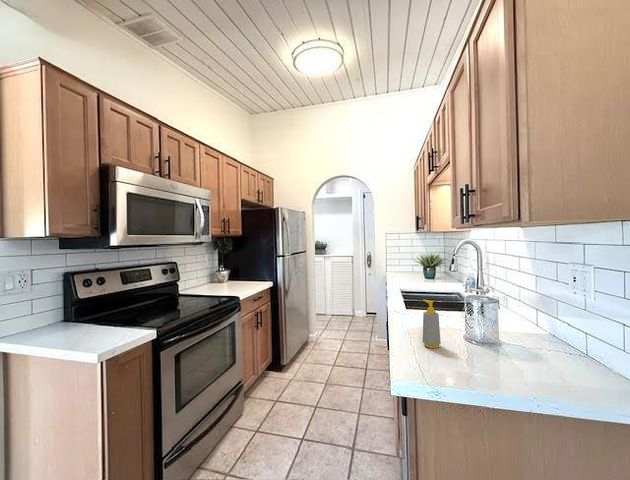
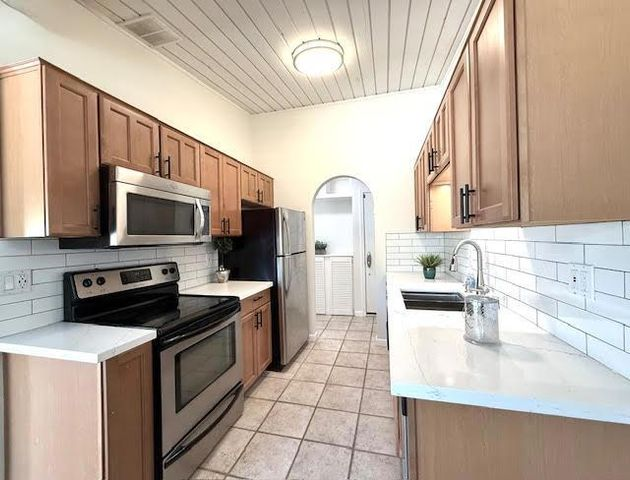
- soap bottle (430, 323)
